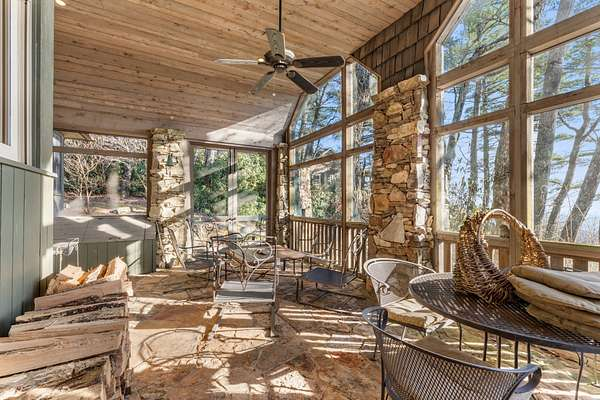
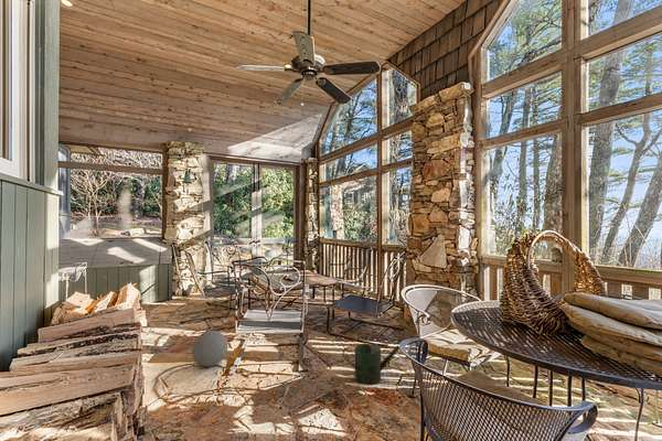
+ decorative ball (210, 347)
+ watering can (374, 358)
